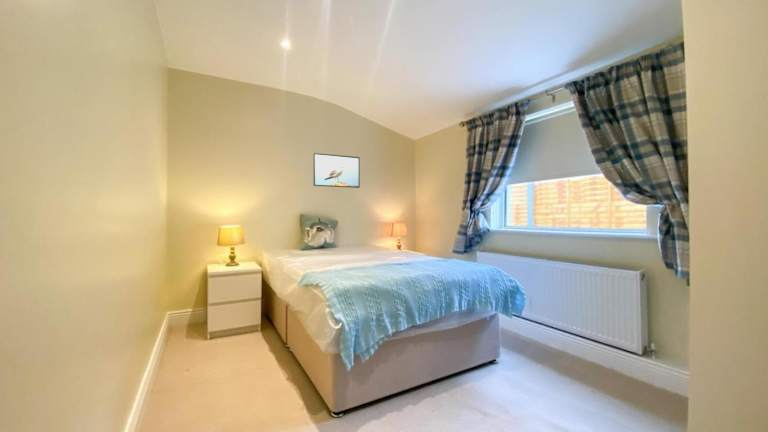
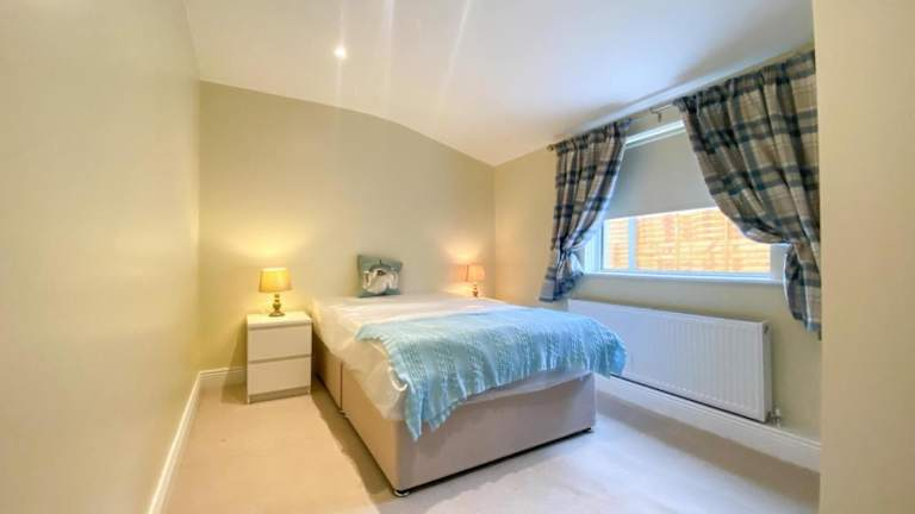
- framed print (337, 171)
